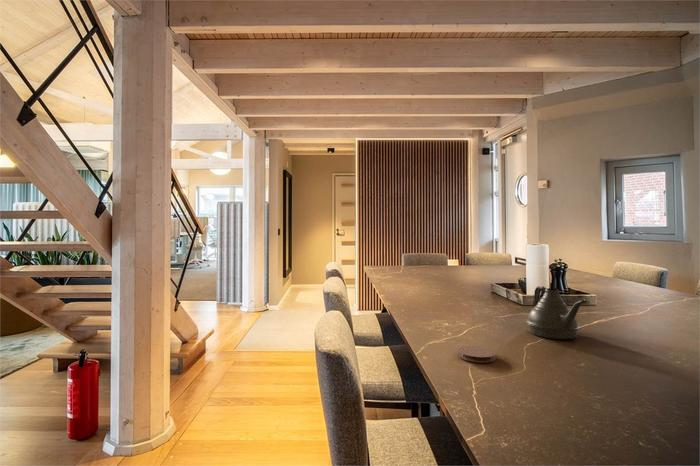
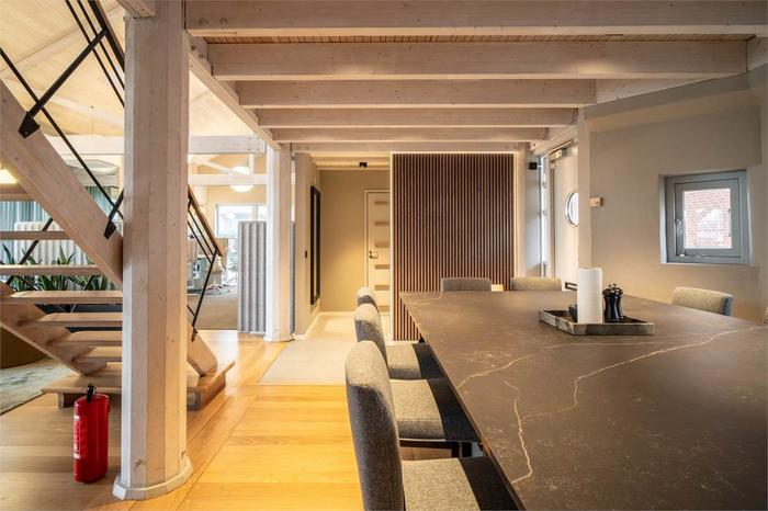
- coaster (476, 353)
- teapot (557, 313)
